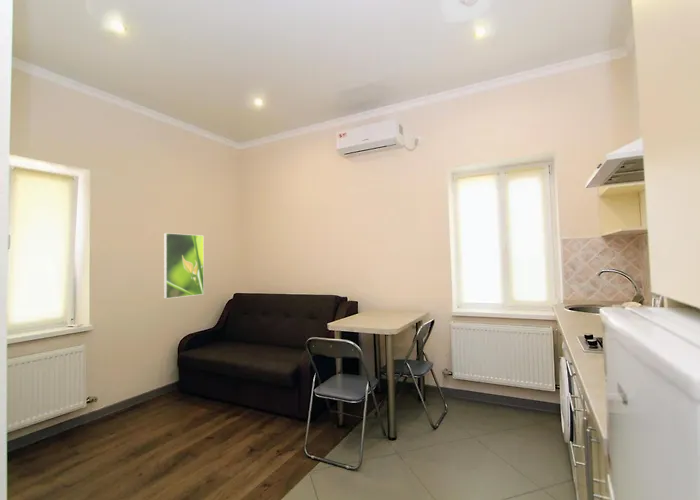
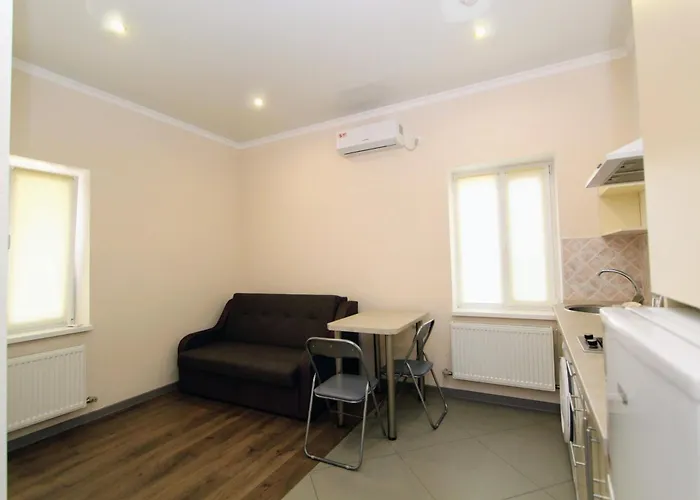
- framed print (184, 265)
